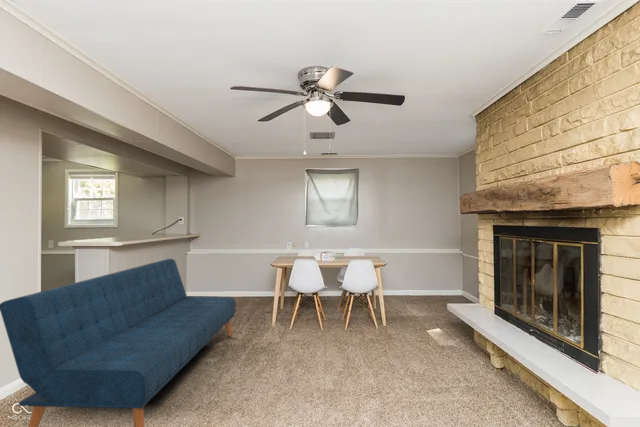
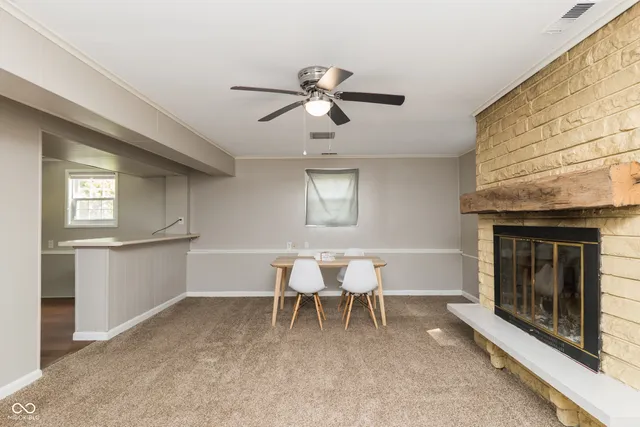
- sofa (153, 321)
